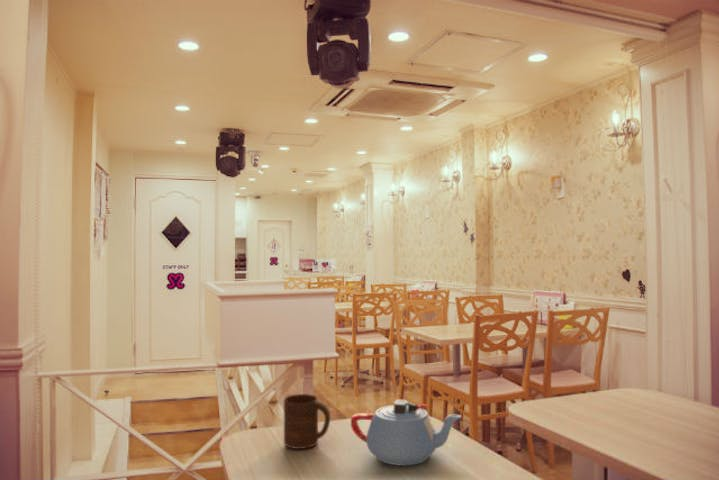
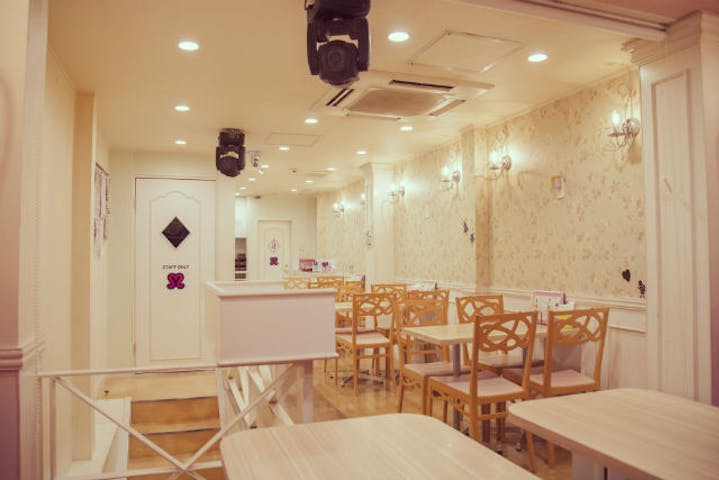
- teapot (405, 429)
- cup (306, 421)
